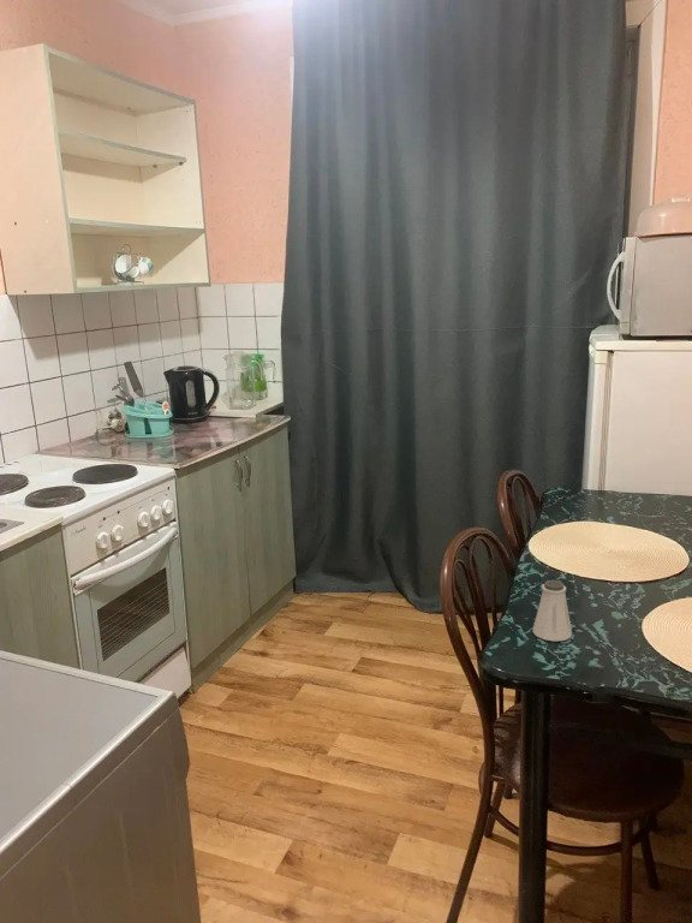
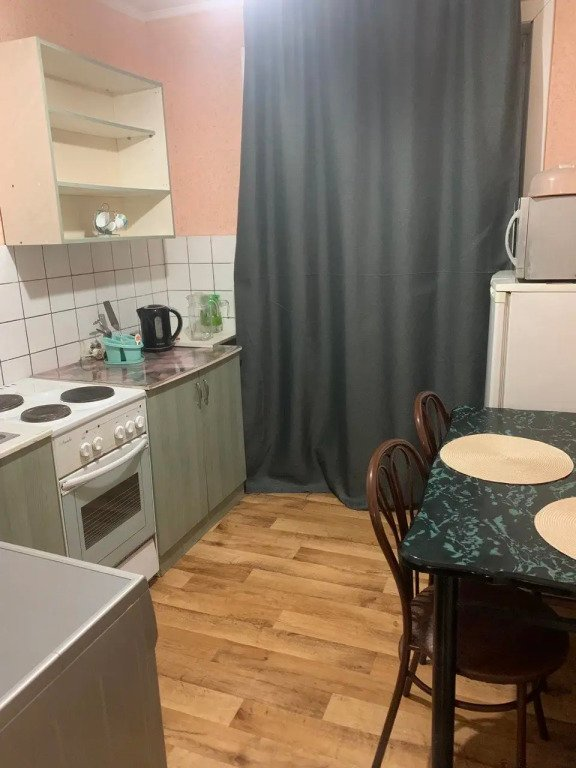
- saltshaker (553, 608)
